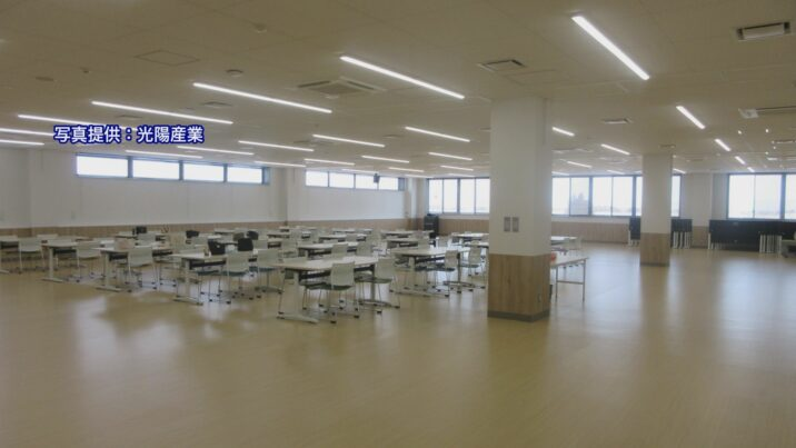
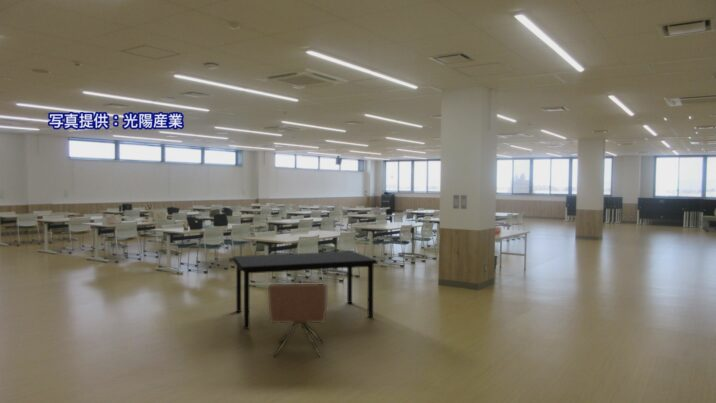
+ dining table (301, 270)
+ chair (299, 313)
